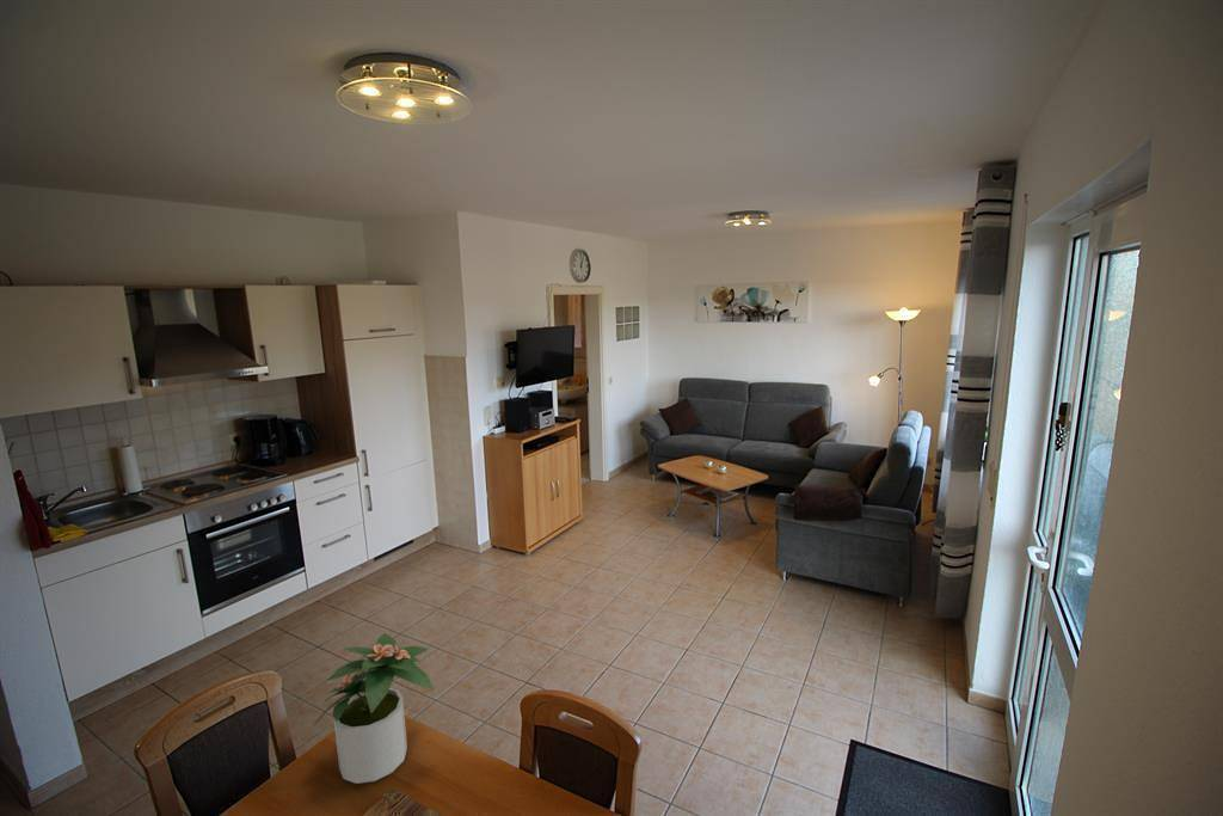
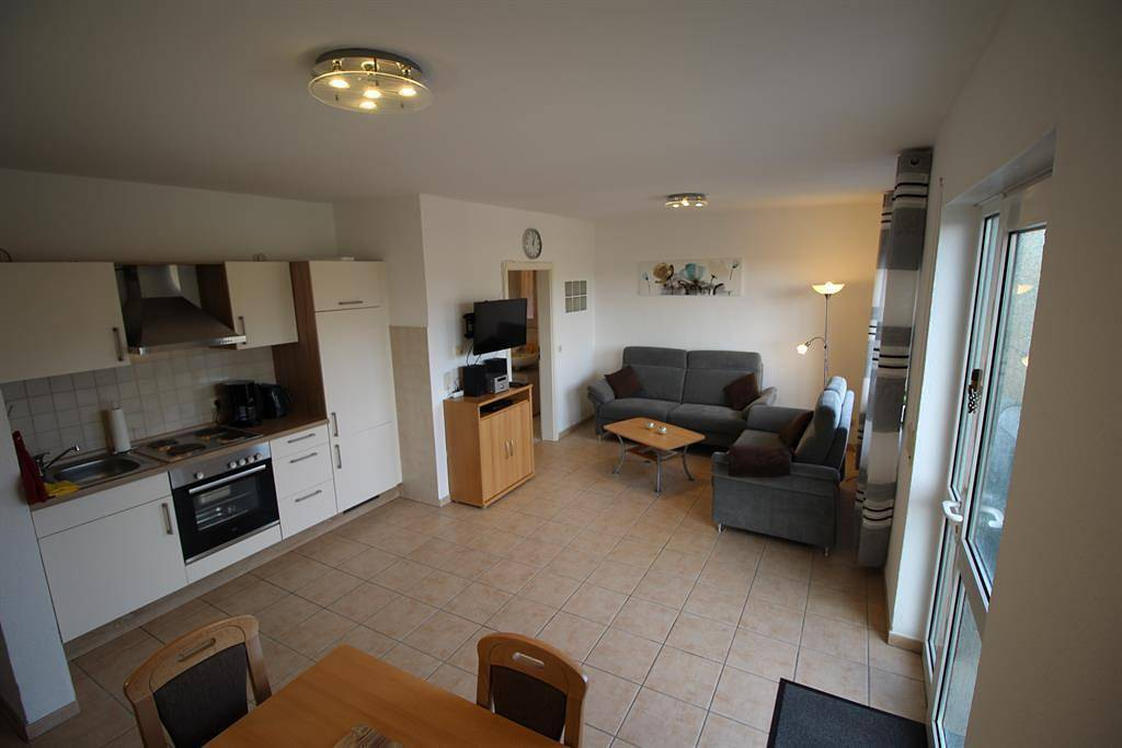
- potted plant (377, 701)
